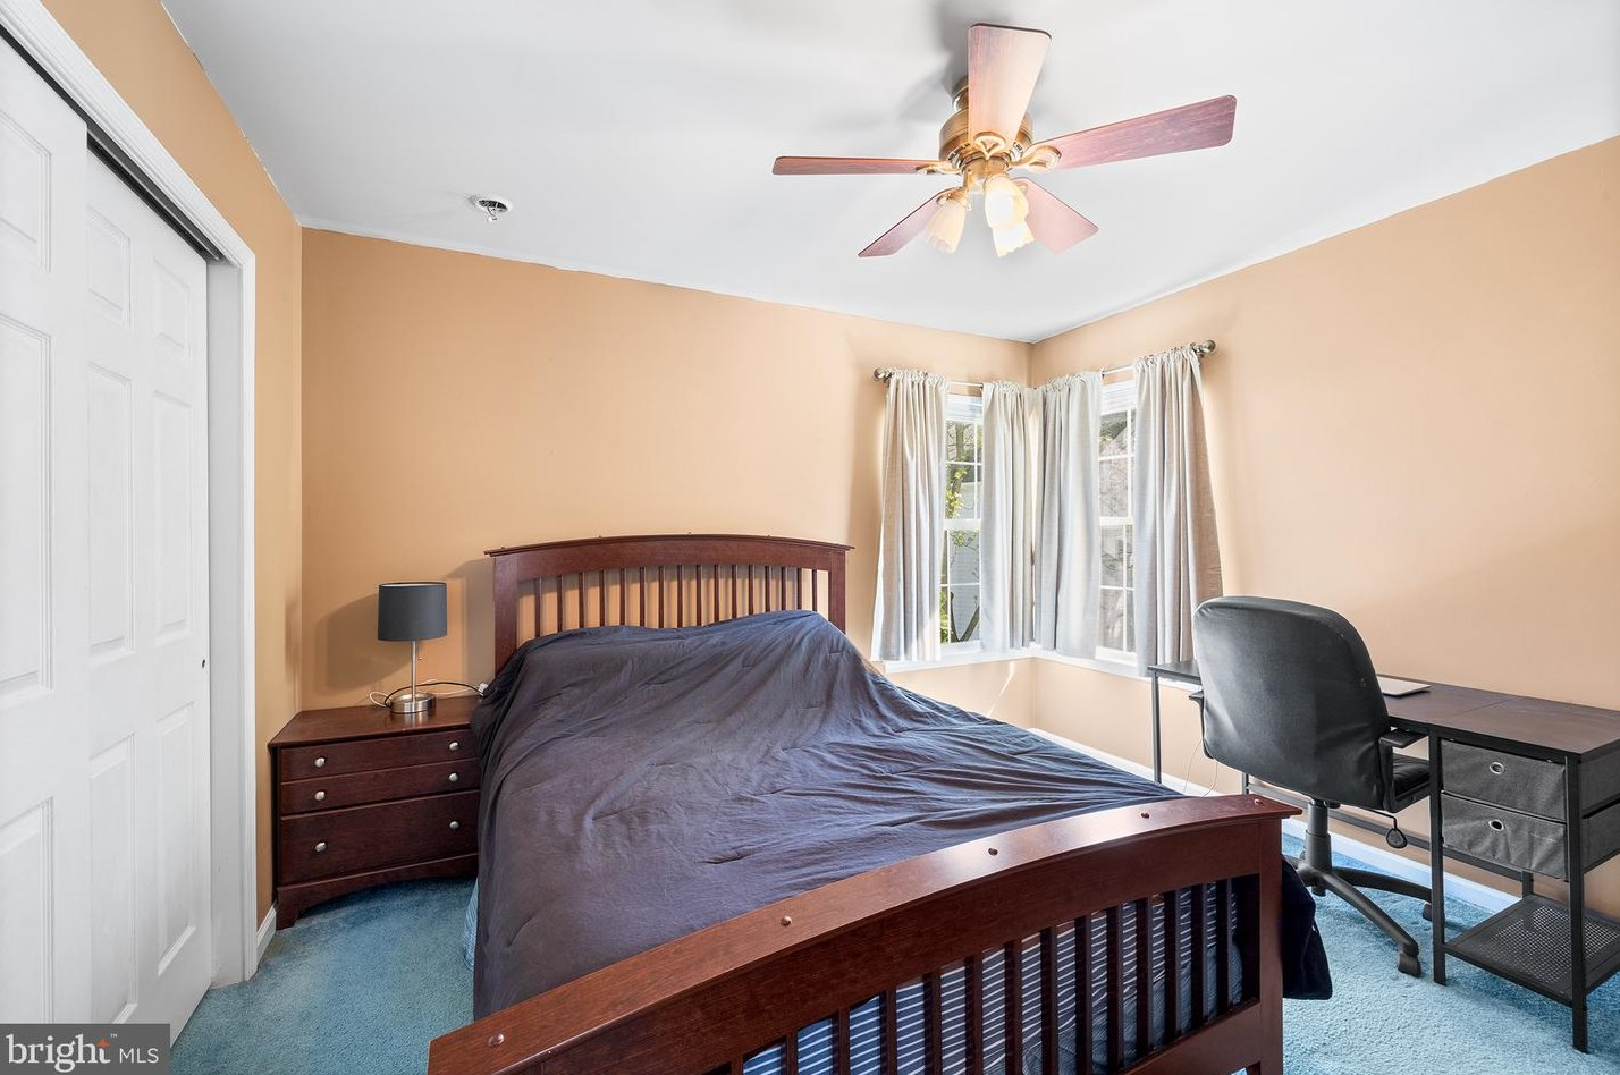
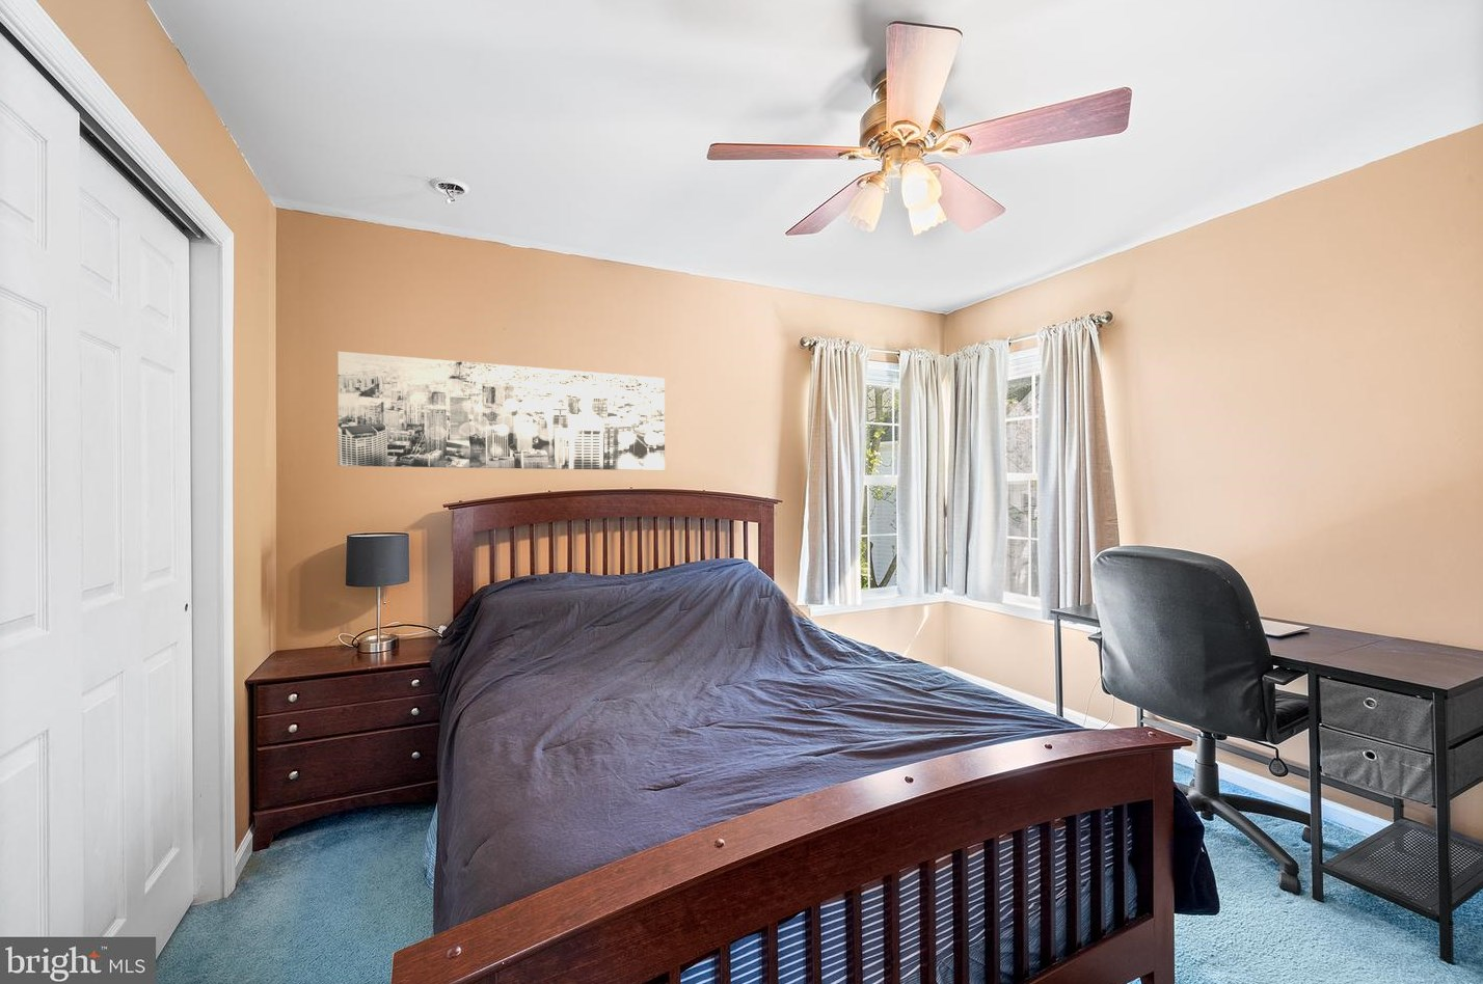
+ wall art (519, 417)
